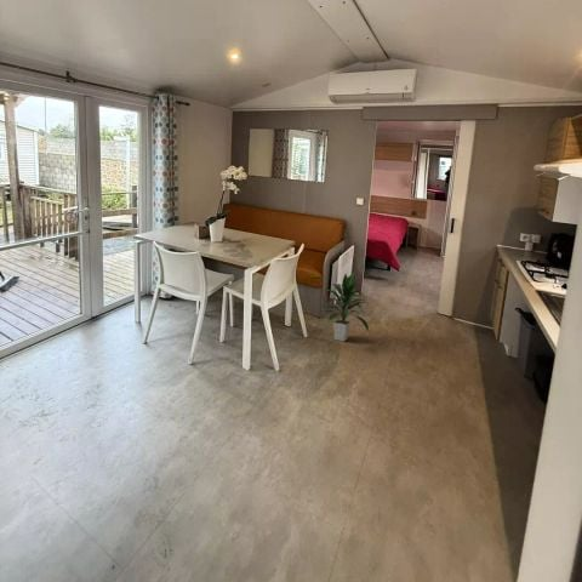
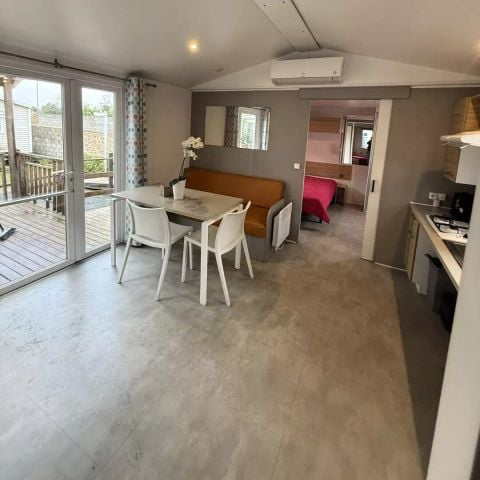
- indoor plant (344, 307)
